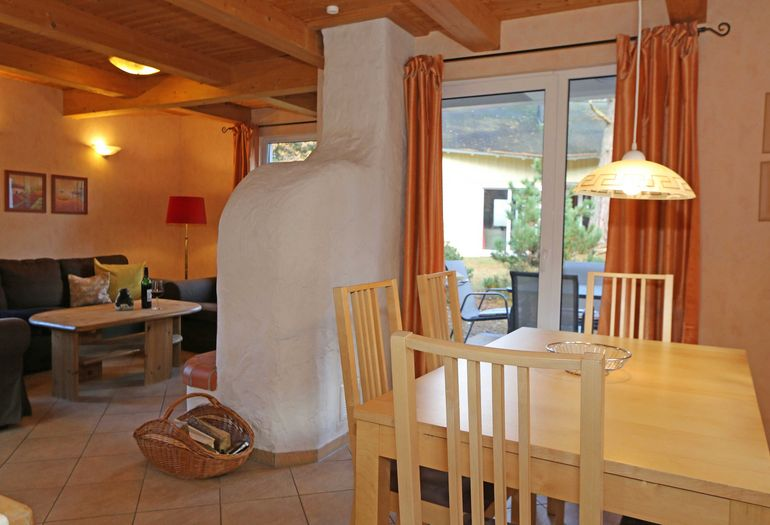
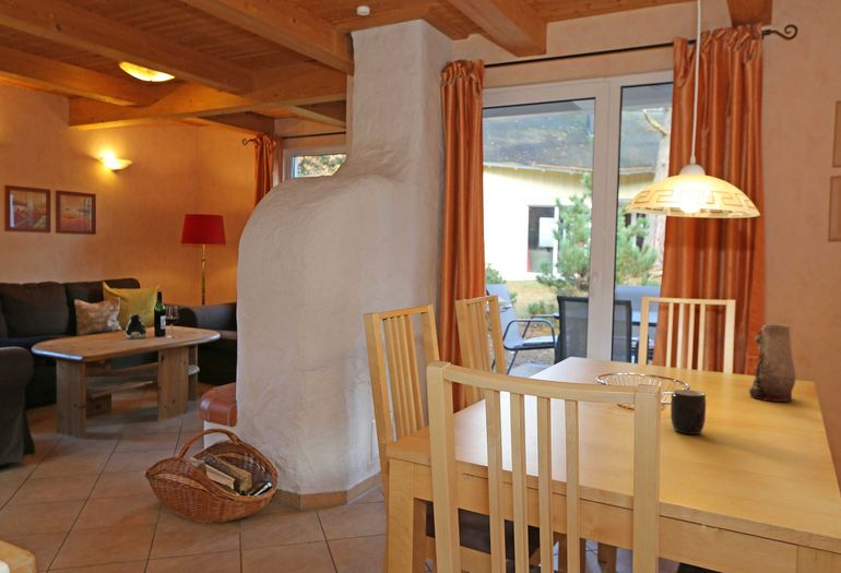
+ vase (773, 361)
+ mug (689, 410)
